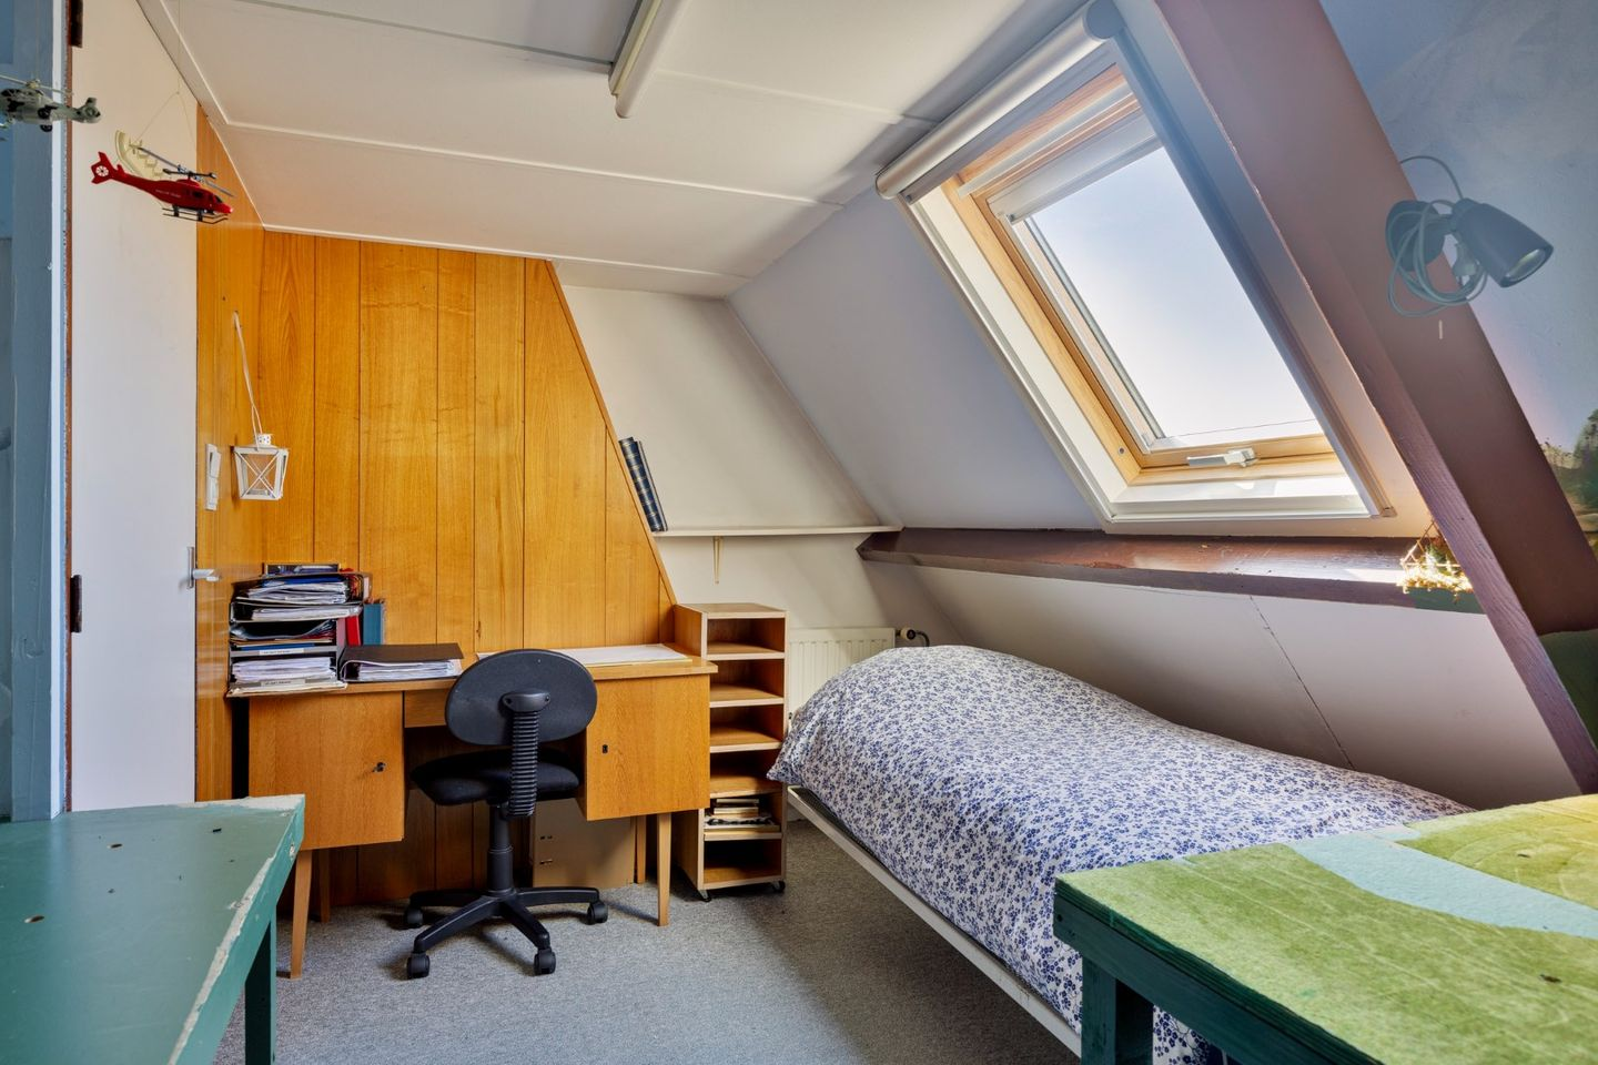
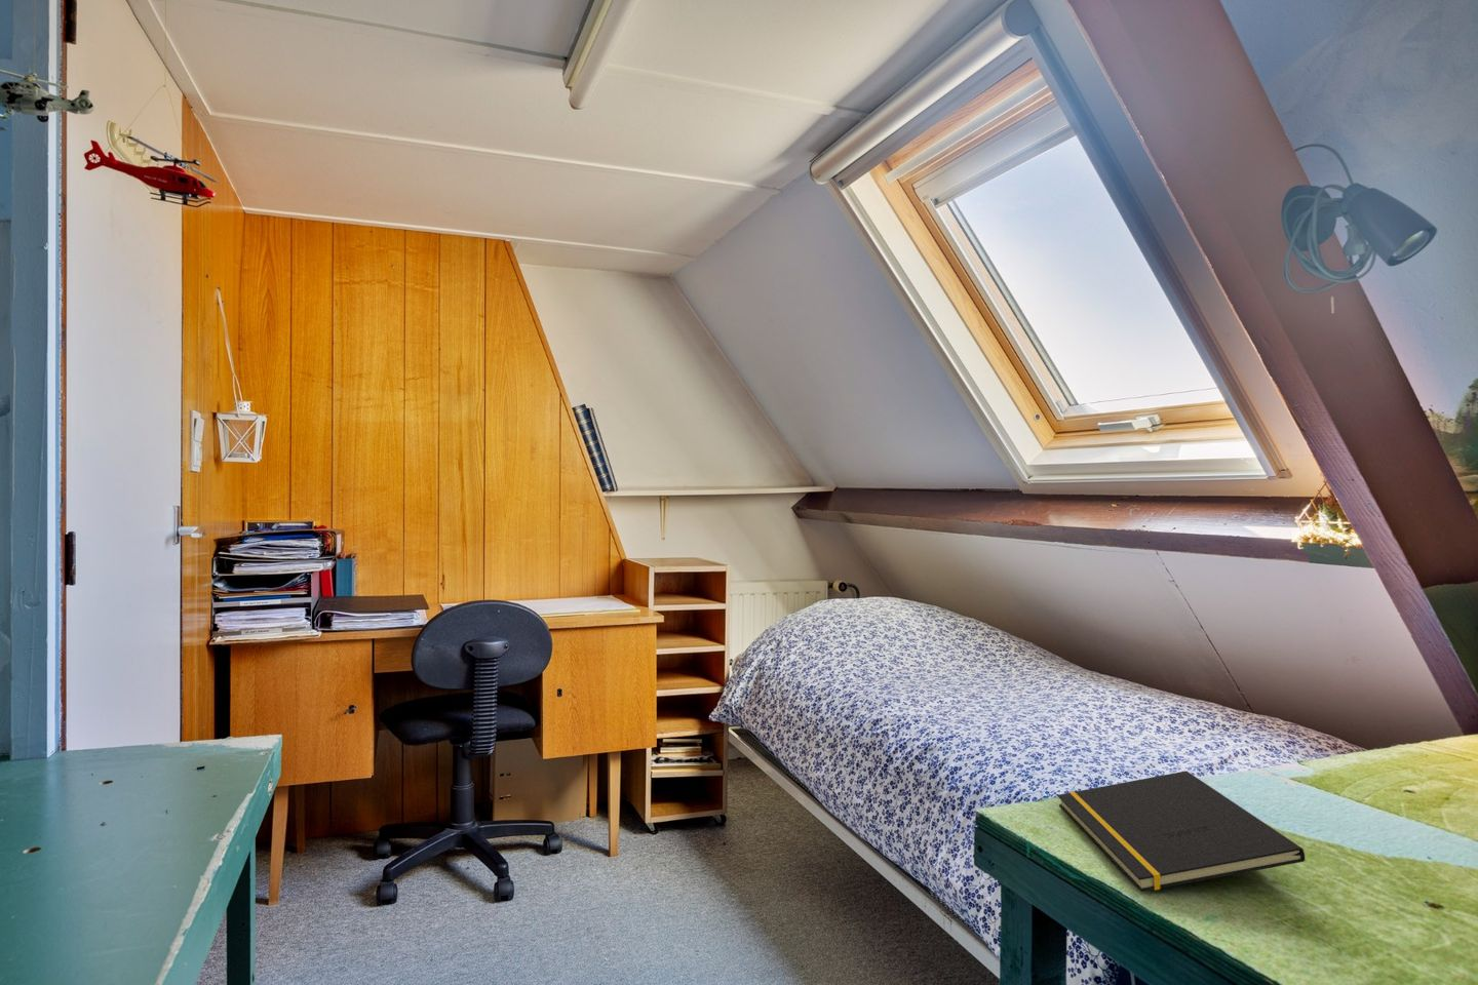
+ notepad (1166, 823)
